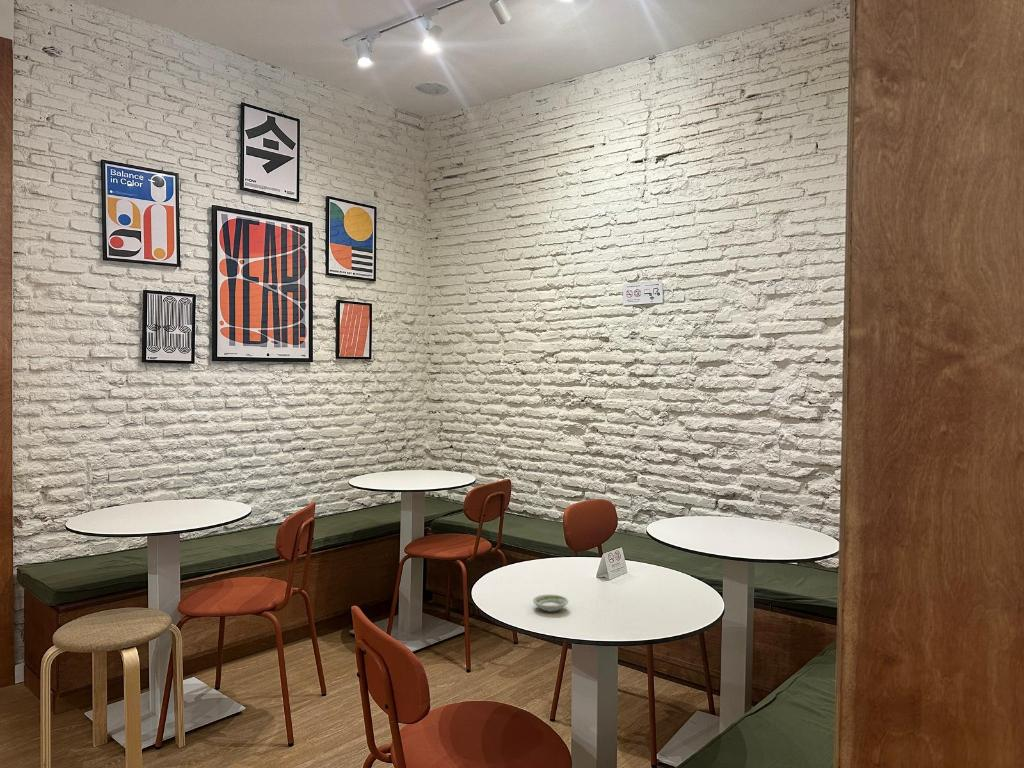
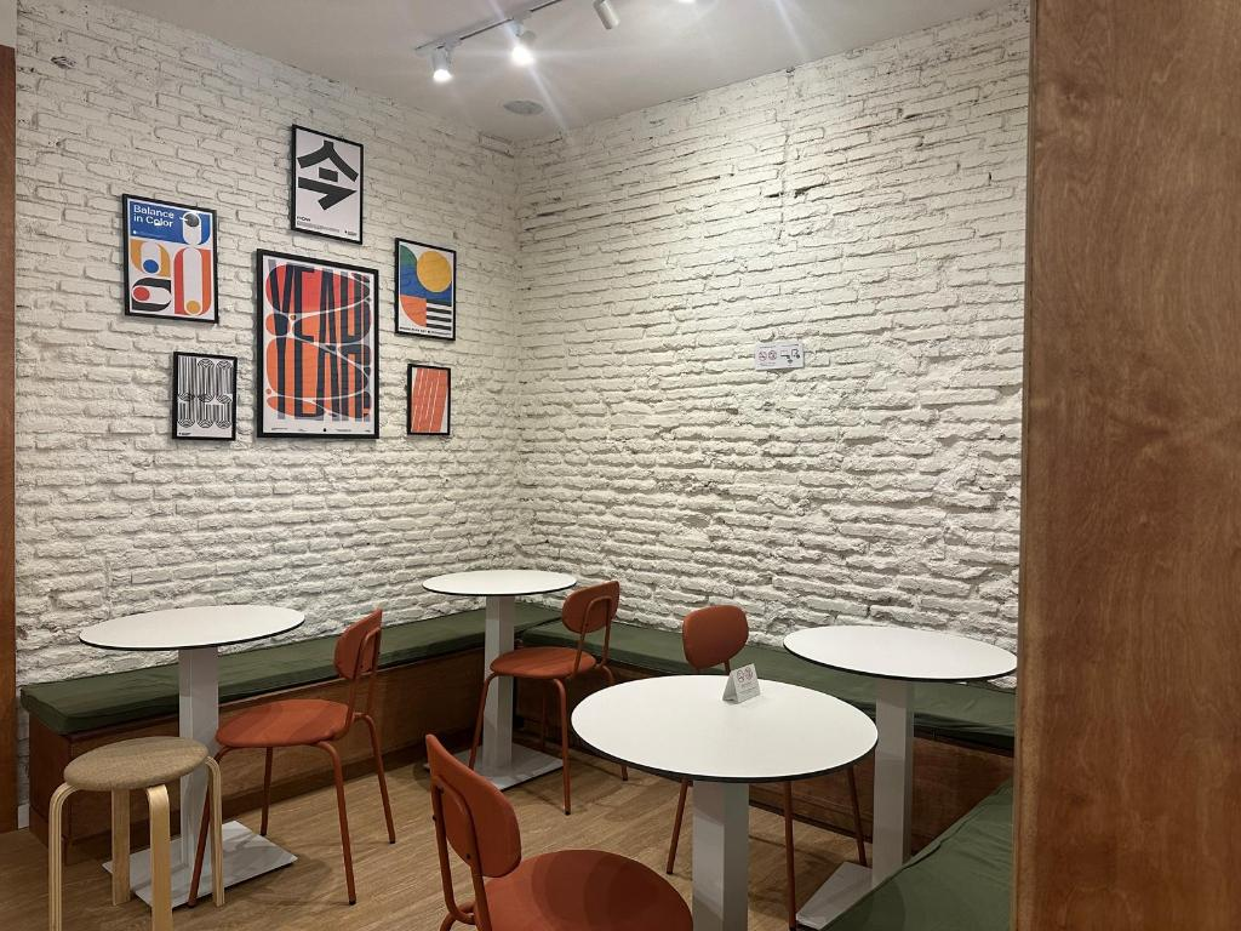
- saucer (550, 604)
